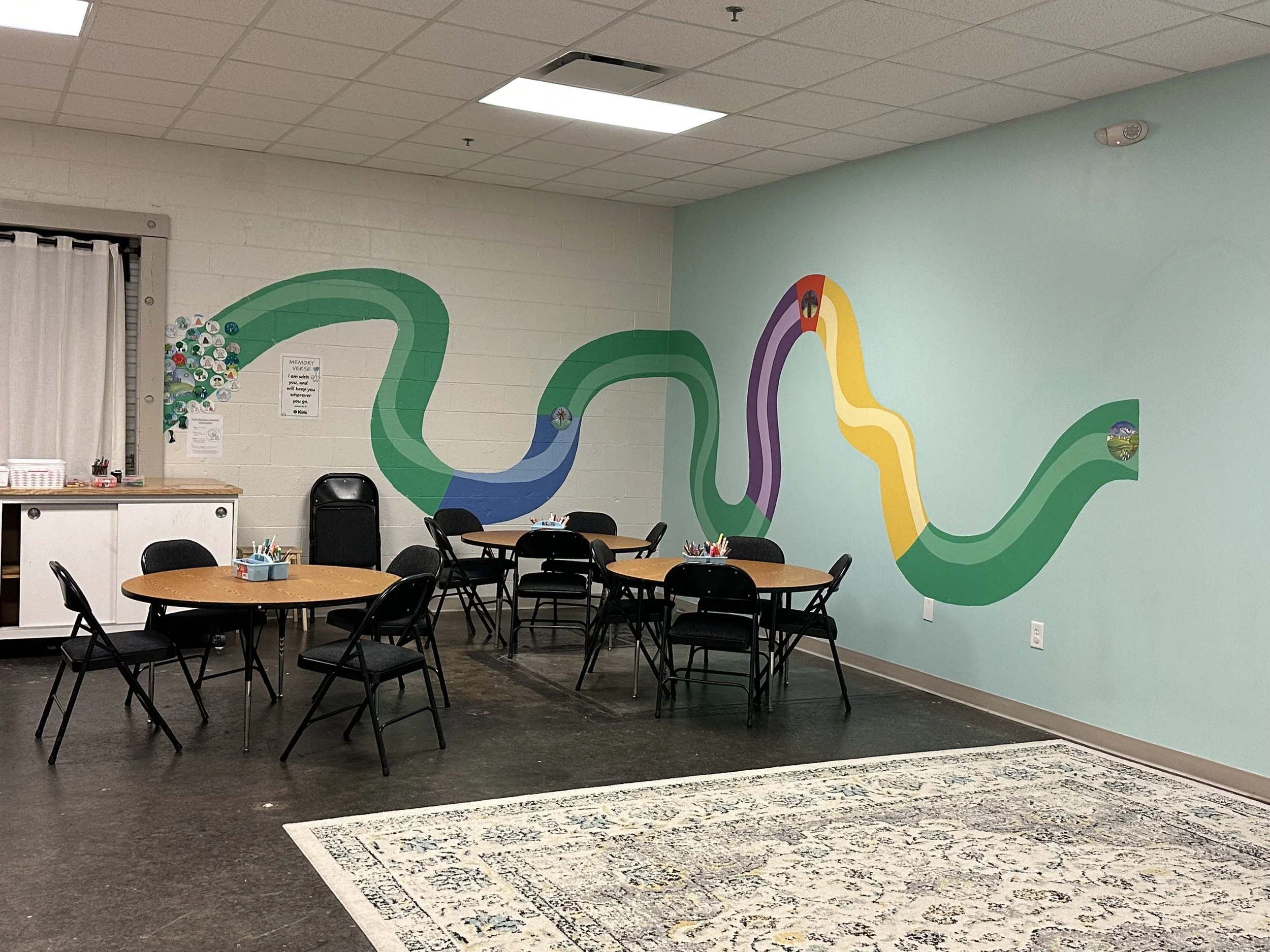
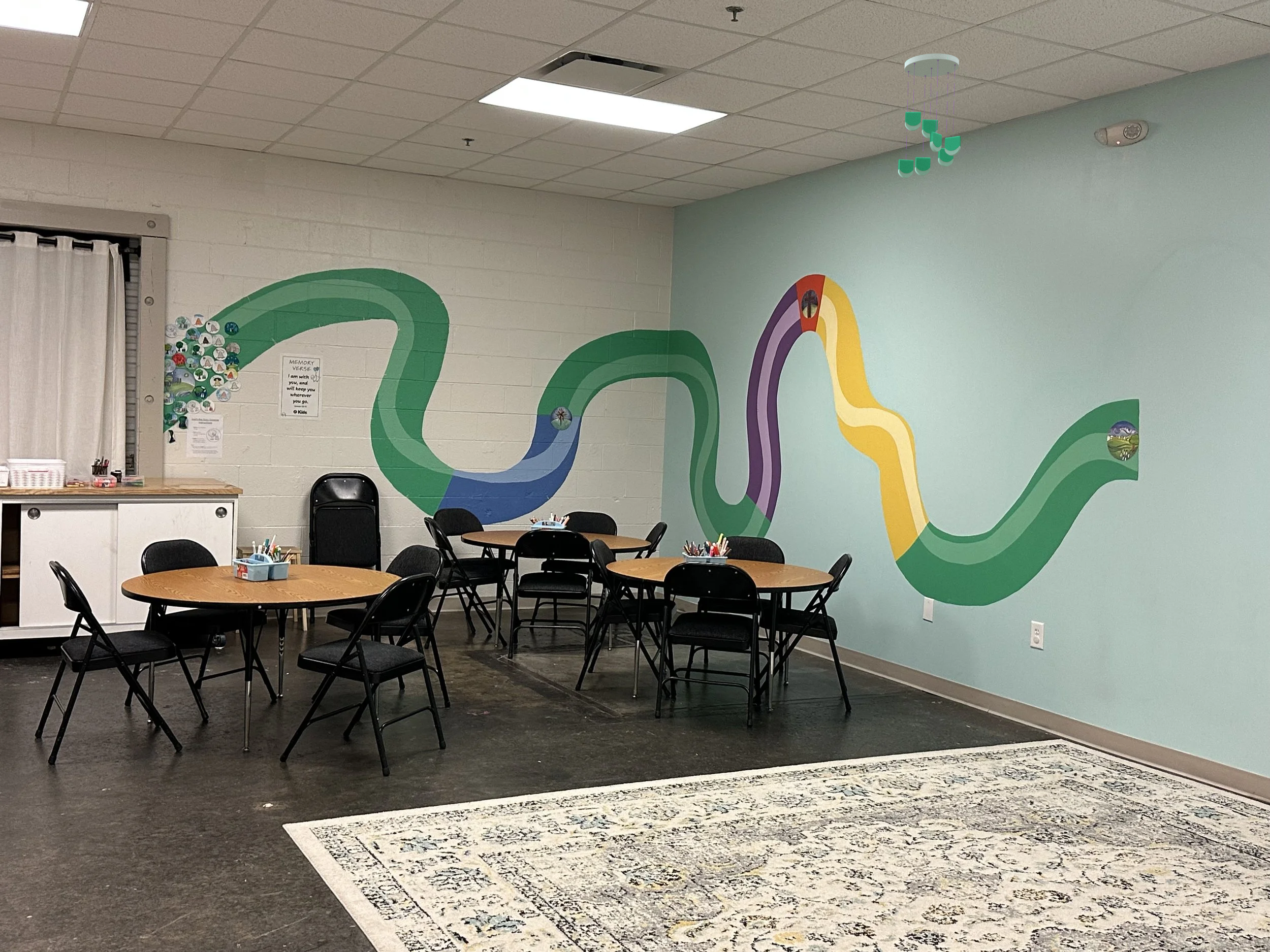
+ ceiling mobile (930, 120)
